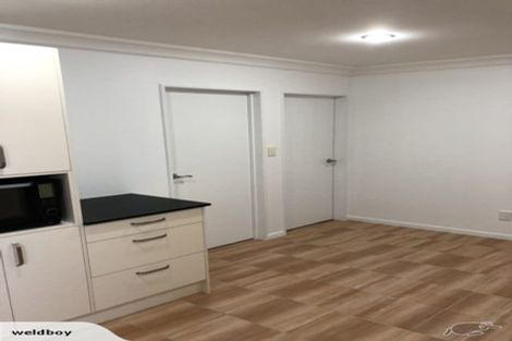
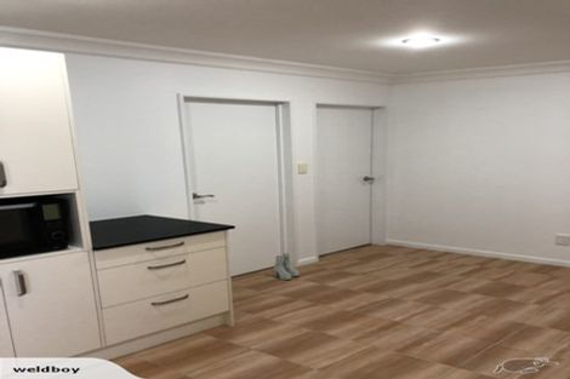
+ boots (285, 265)
